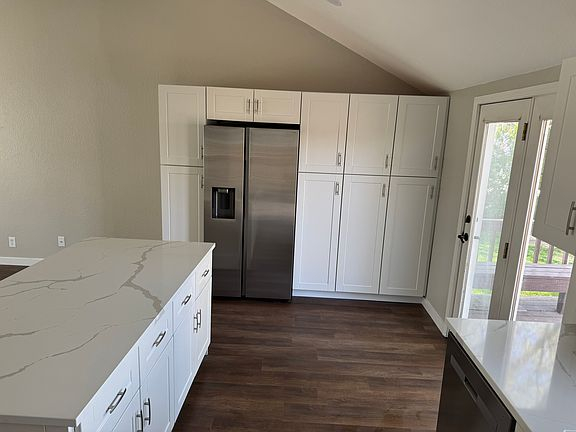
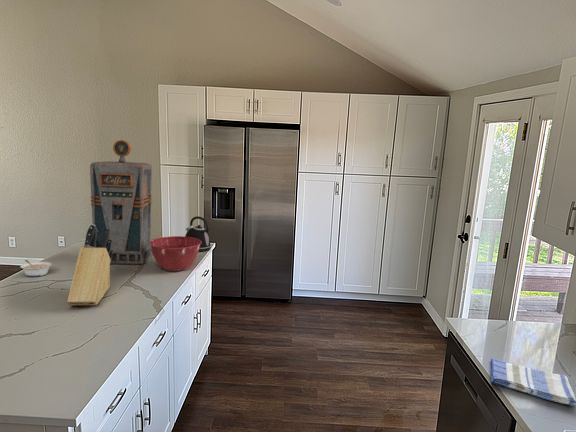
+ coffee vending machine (122, 201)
+ dish towel (530, 379)
+ mixing bowl (175, 254)
+ knife block (92, 261)
+ legume (35, 268)
+ kettle (197, 232)
